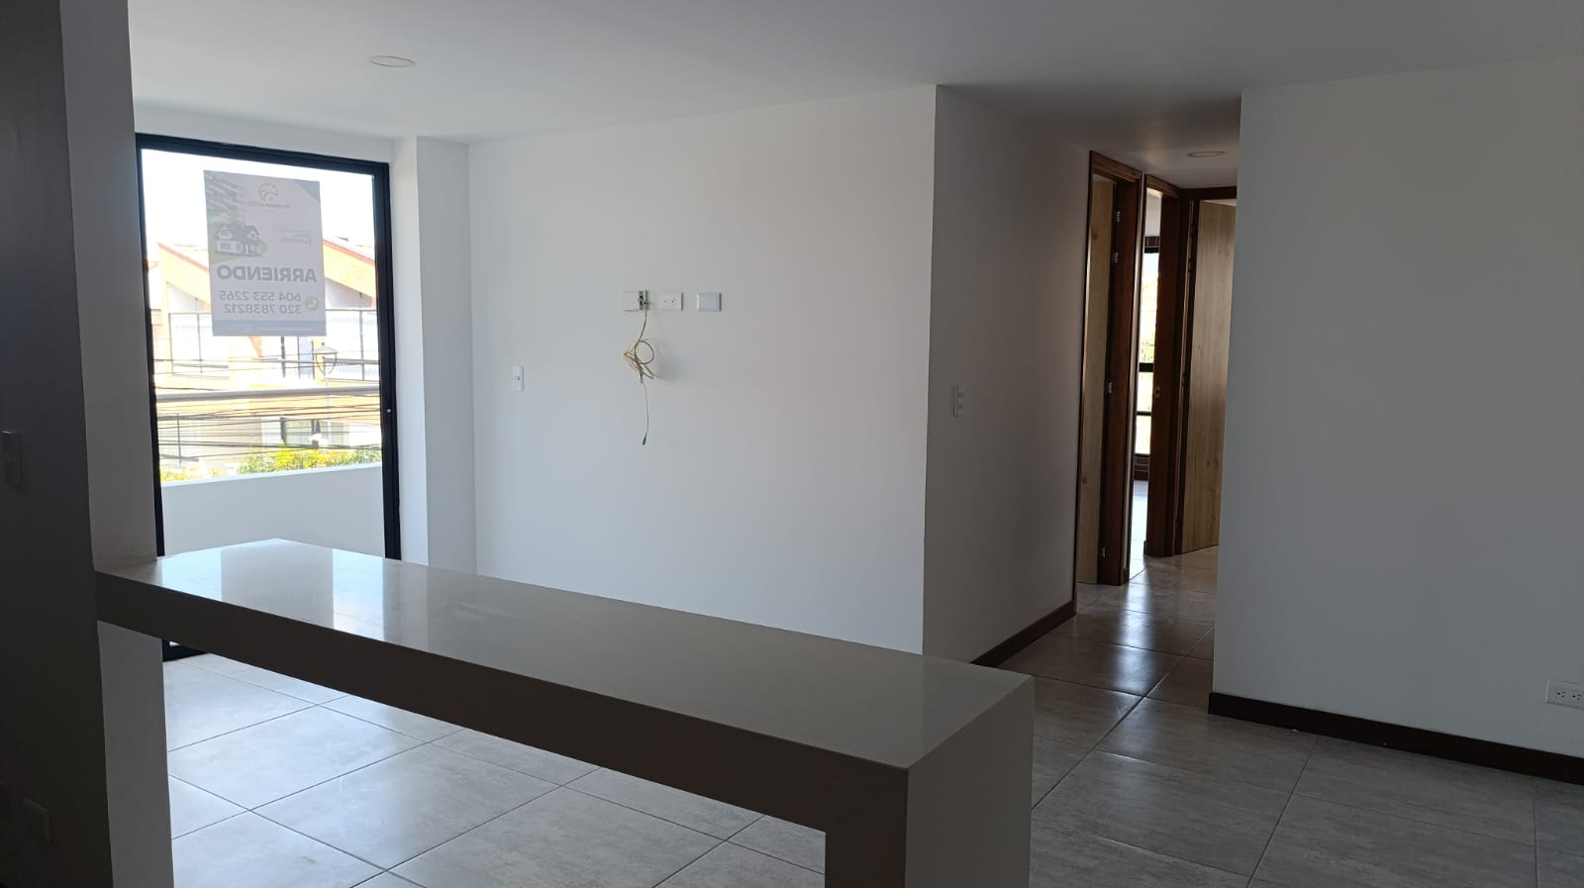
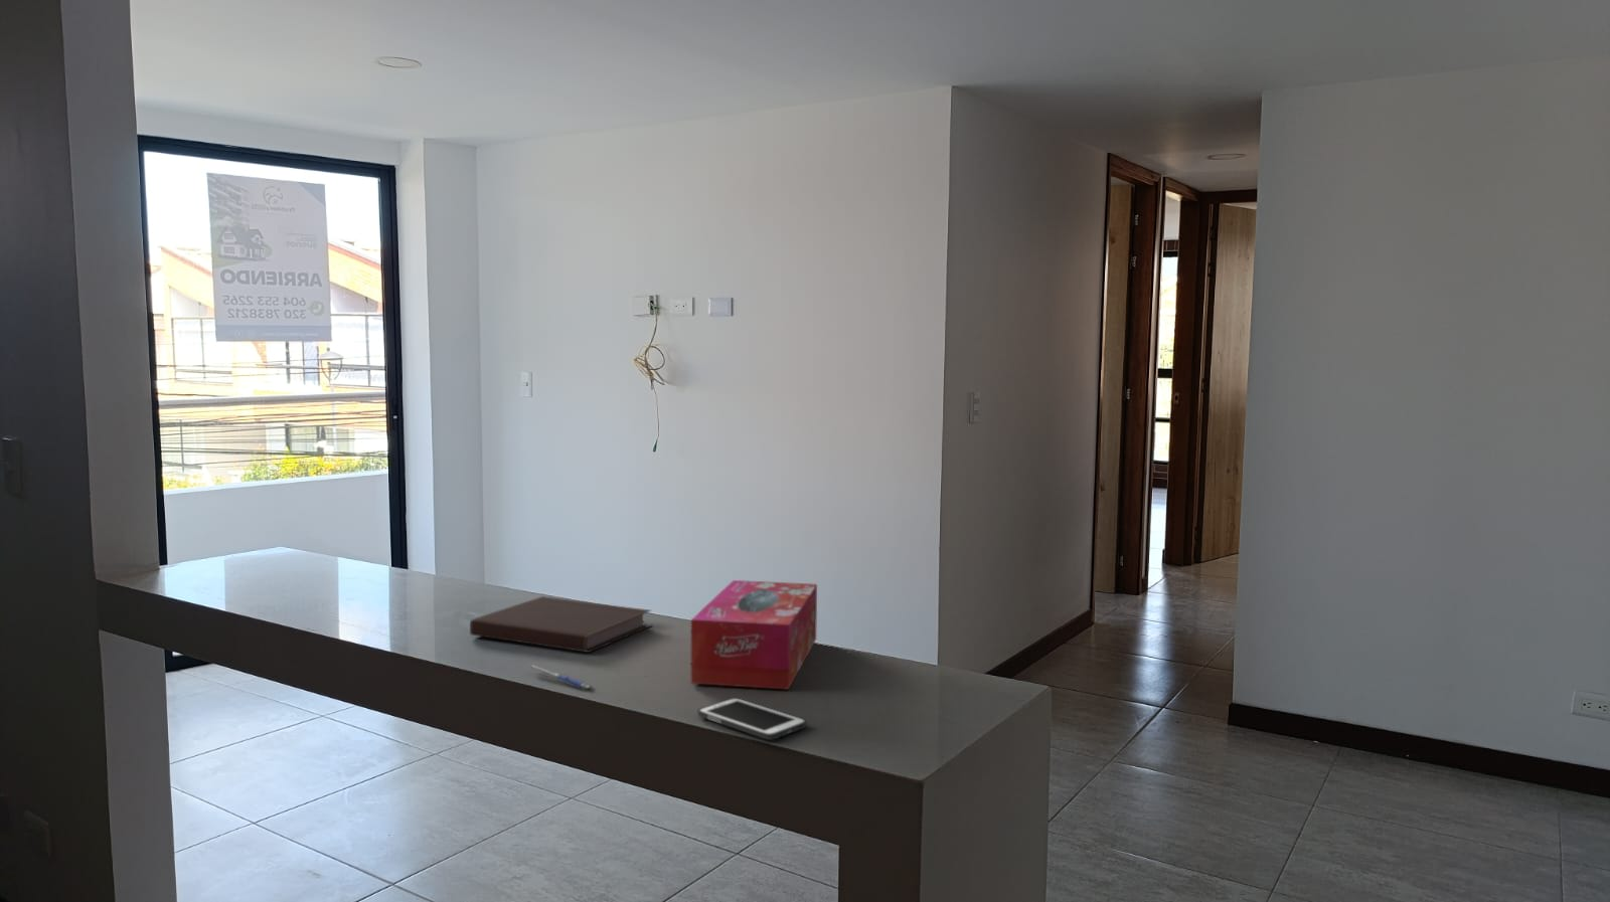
+ notebook (563, 622)
+ cell phone (751, 719)
+ tissue box (757, 629)
+ pen (560, 675)
